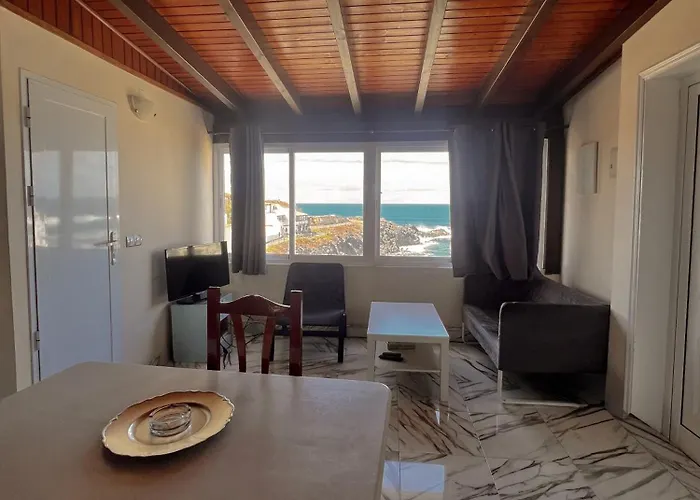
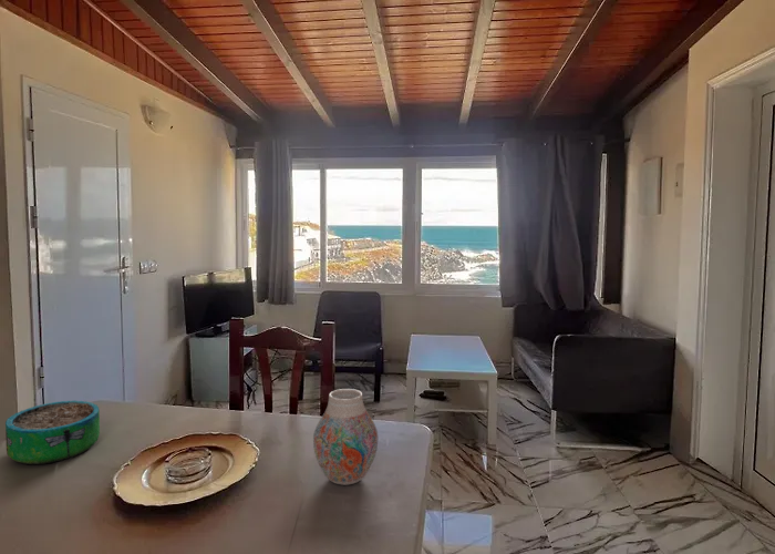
+ vase (345, 435)
+ decorative bowl (54, 431)
